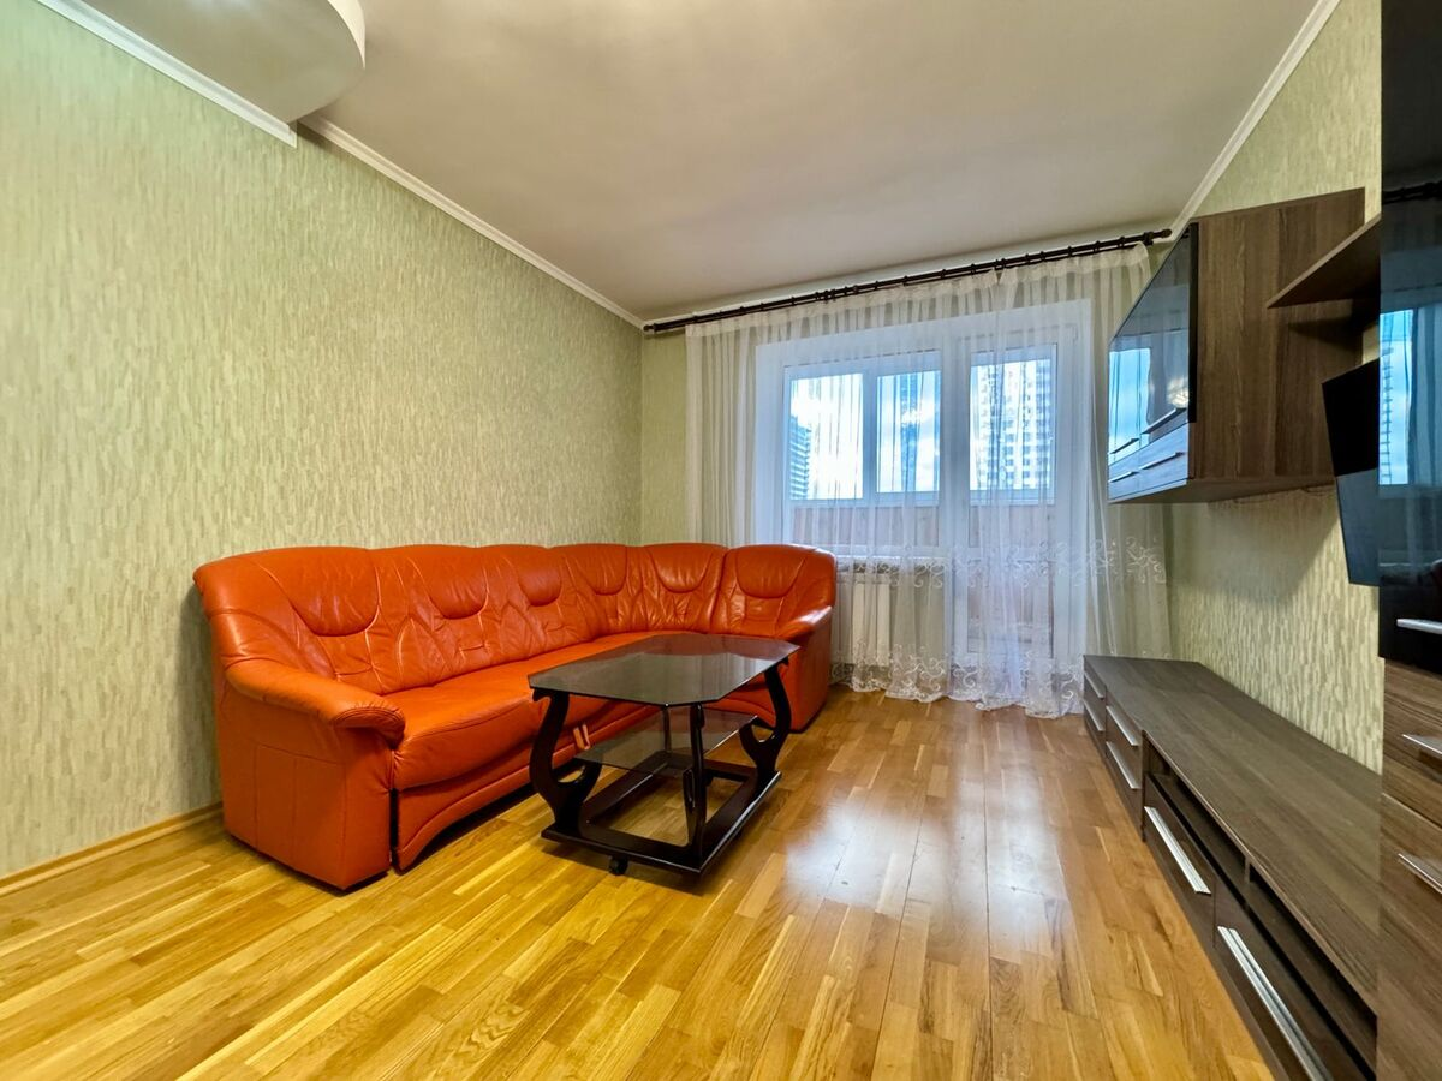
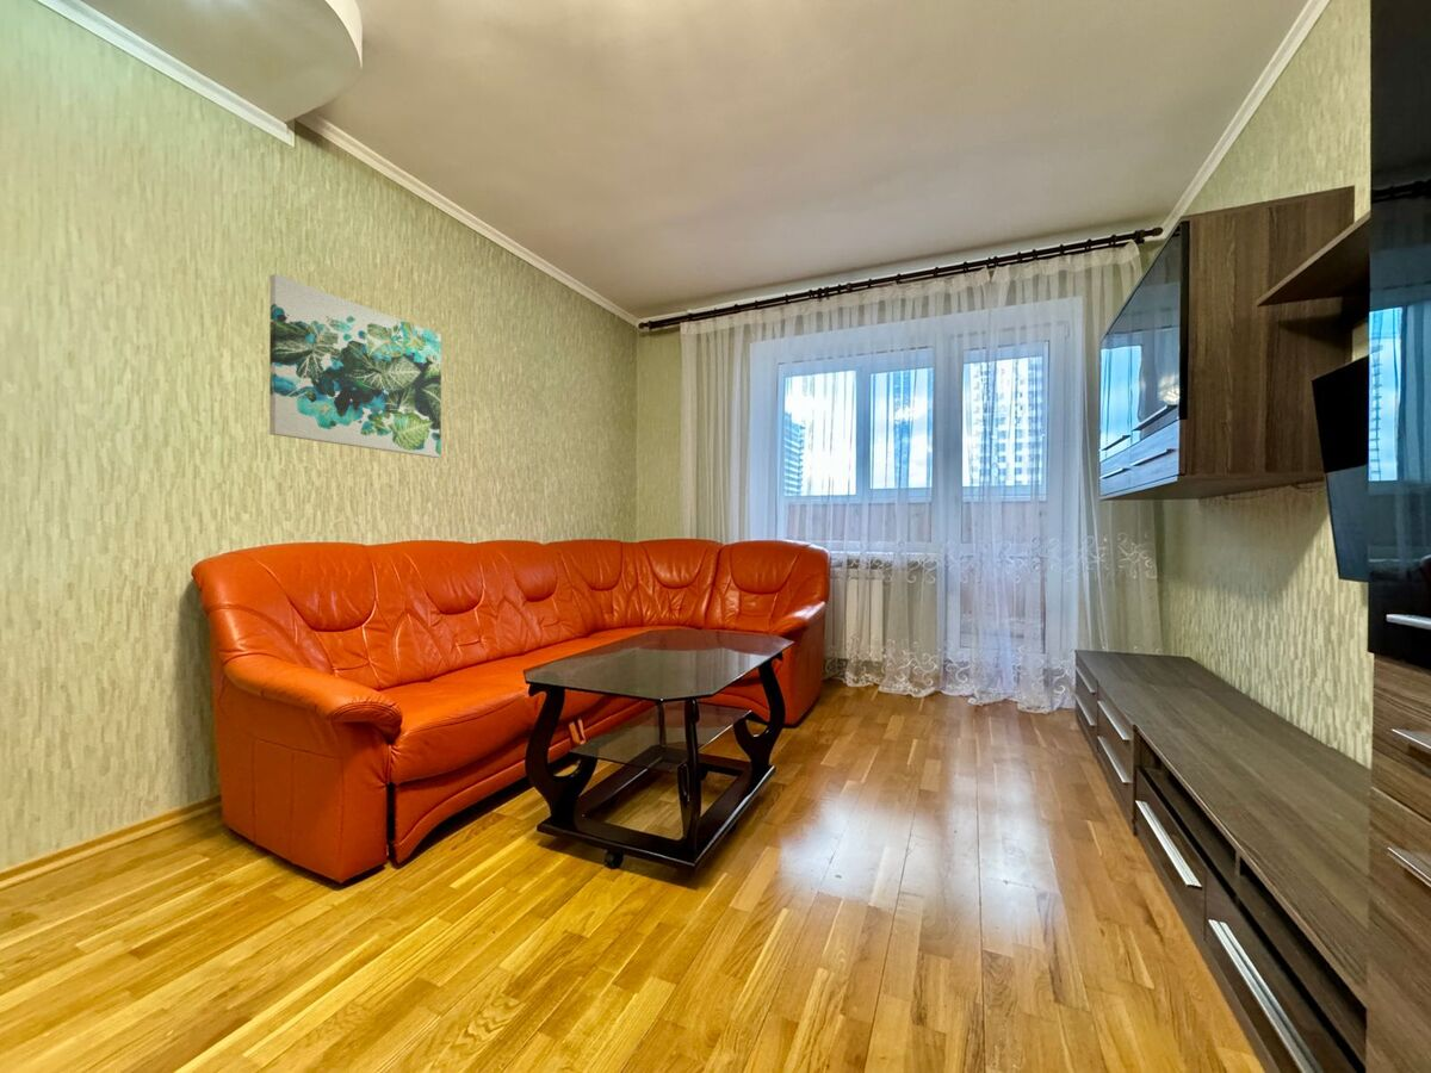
+ wall art (365, 378)
